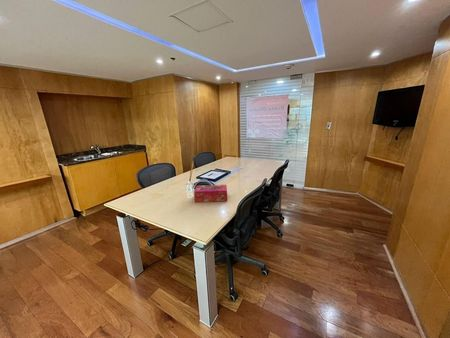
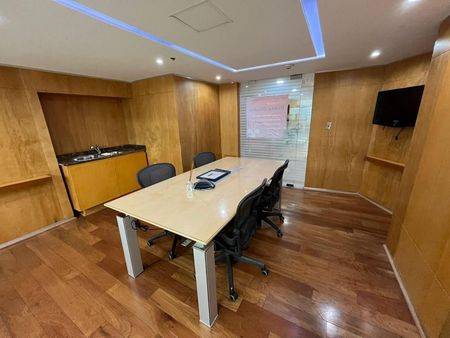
- tissue box (211, 193)
